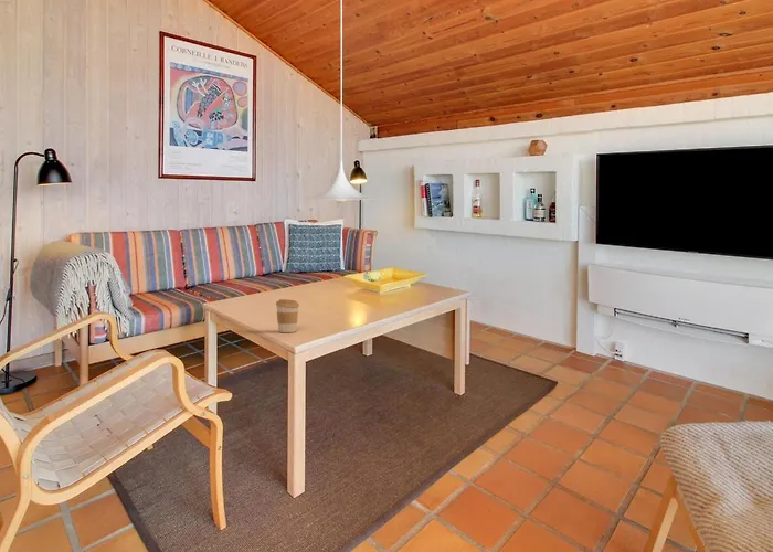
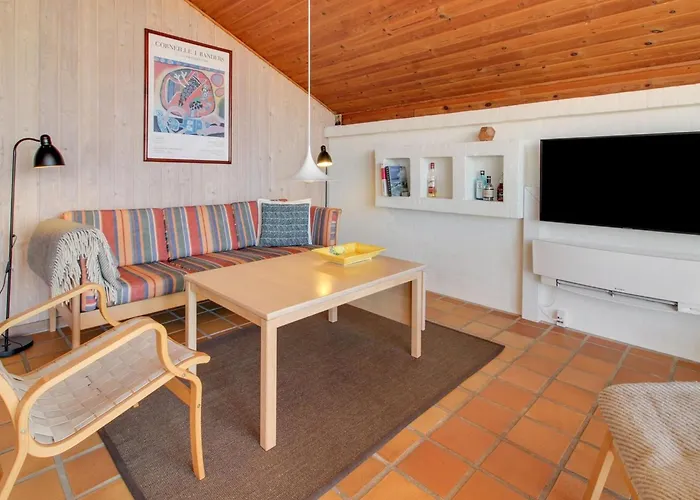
- coffee cup (287, 315)
